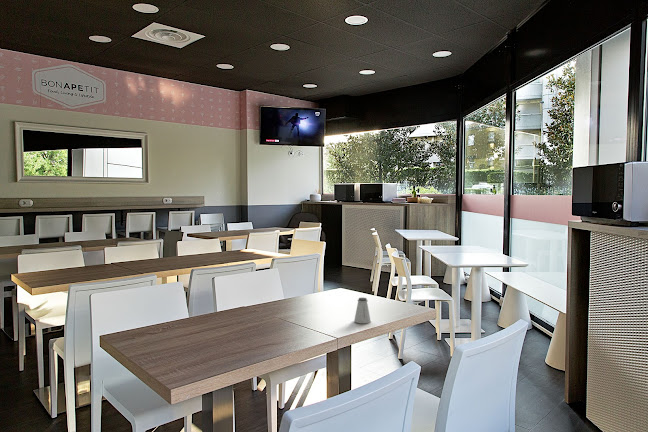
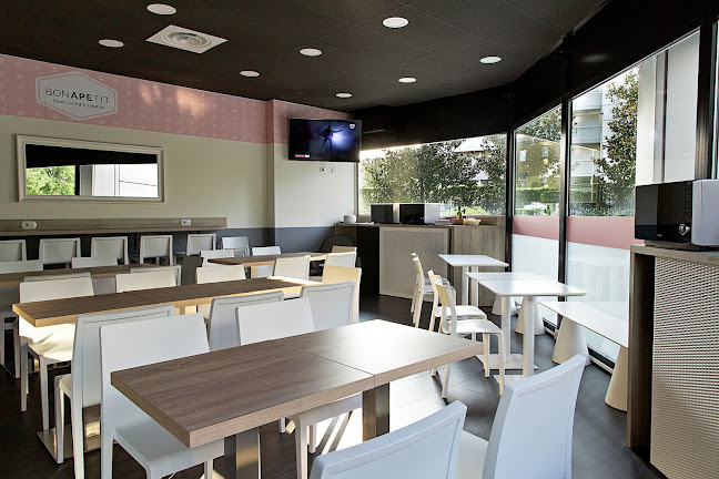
- saltshaker (362, 309)
